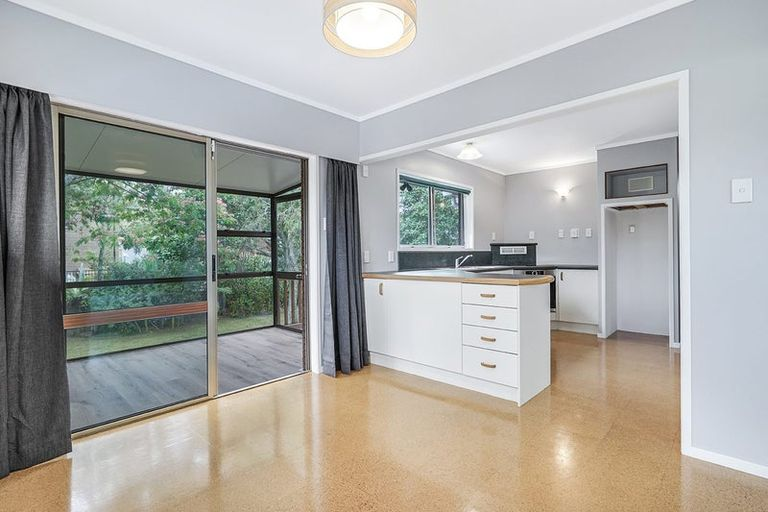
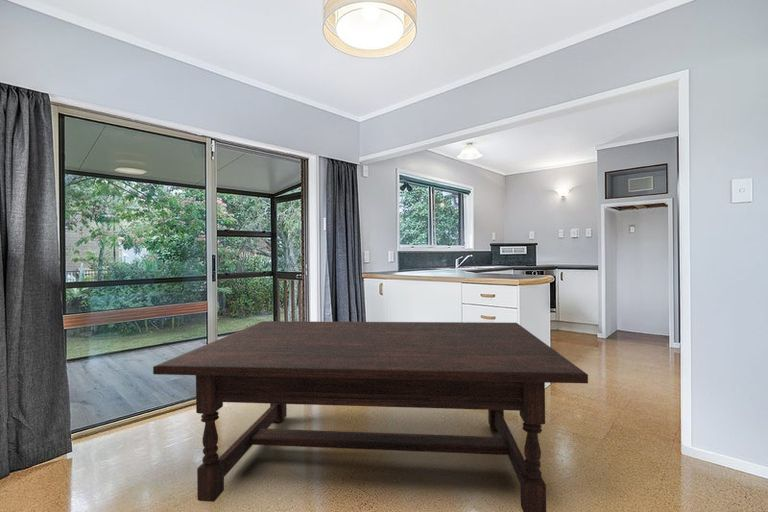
+ dining table (375, 398)
